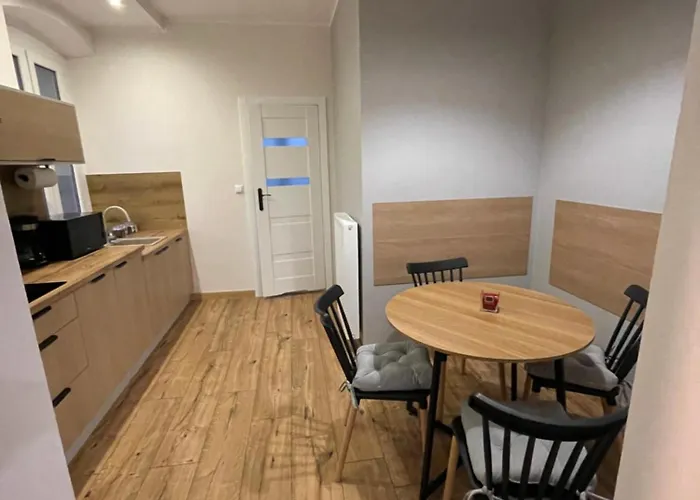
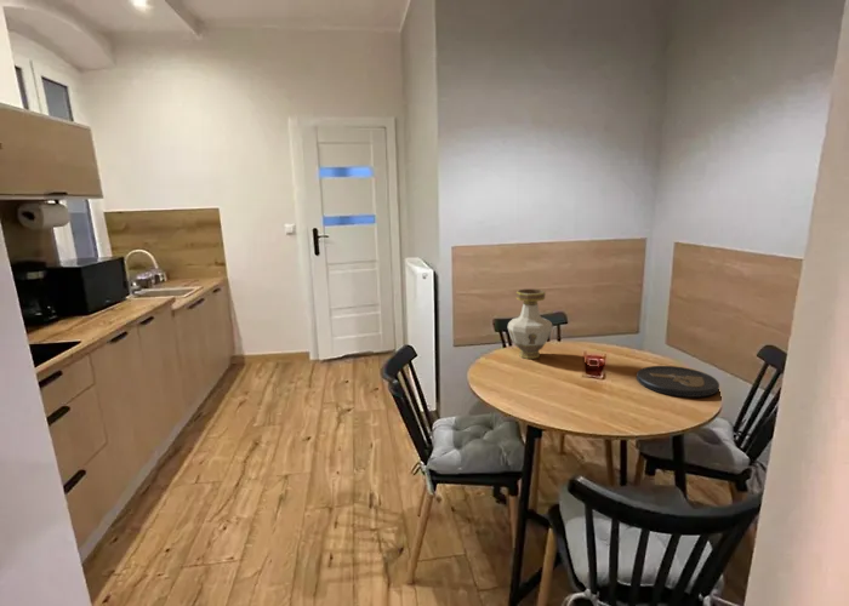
+ vase (530, 324)
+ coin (676, 379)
